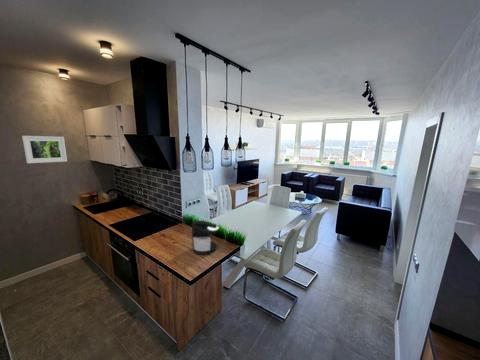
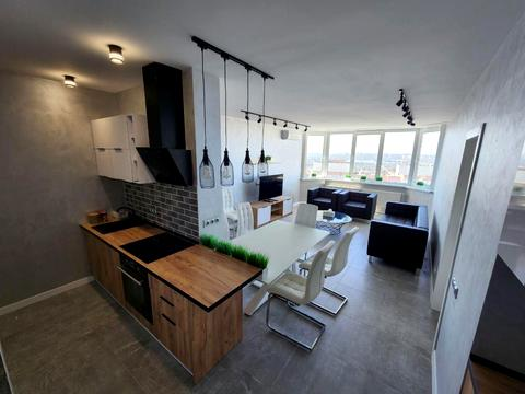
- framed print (46, 149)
- coffee maker (205, 235)
